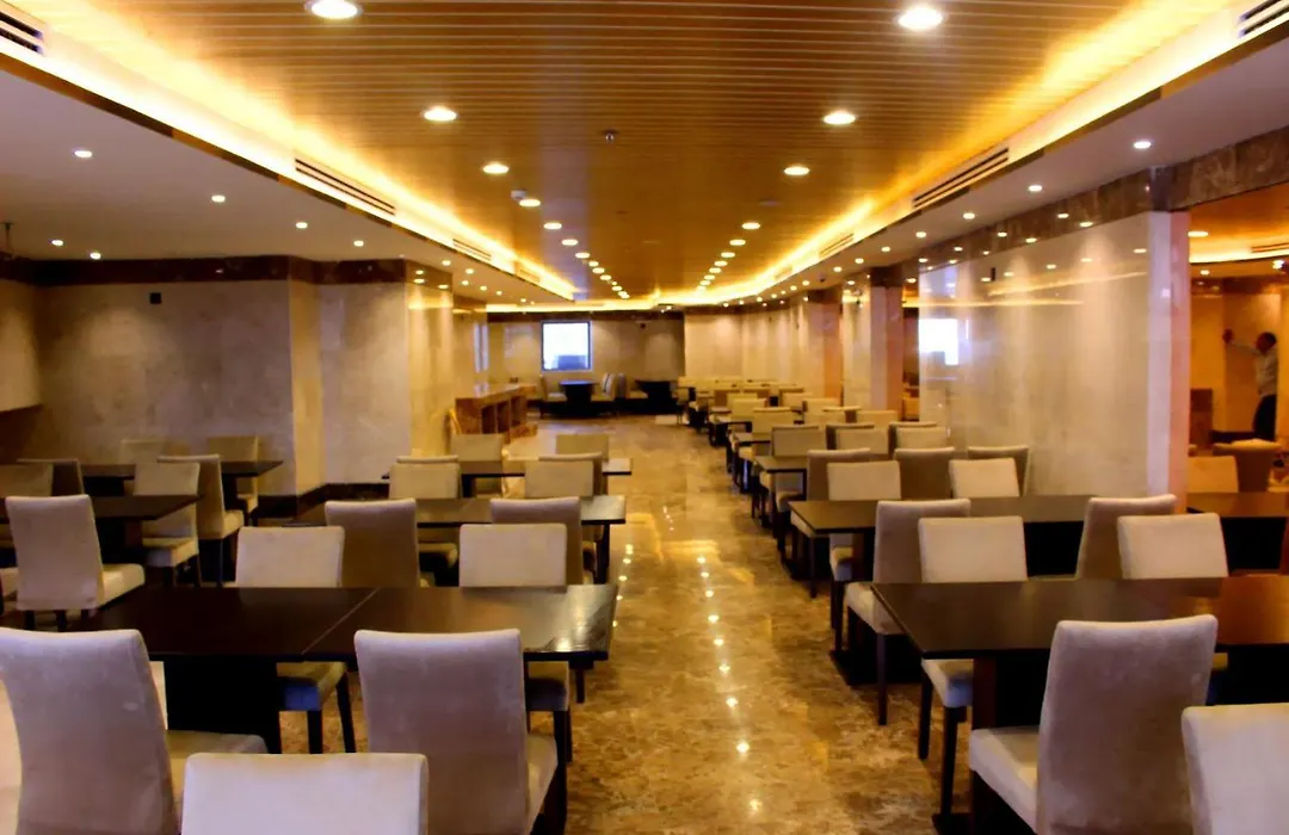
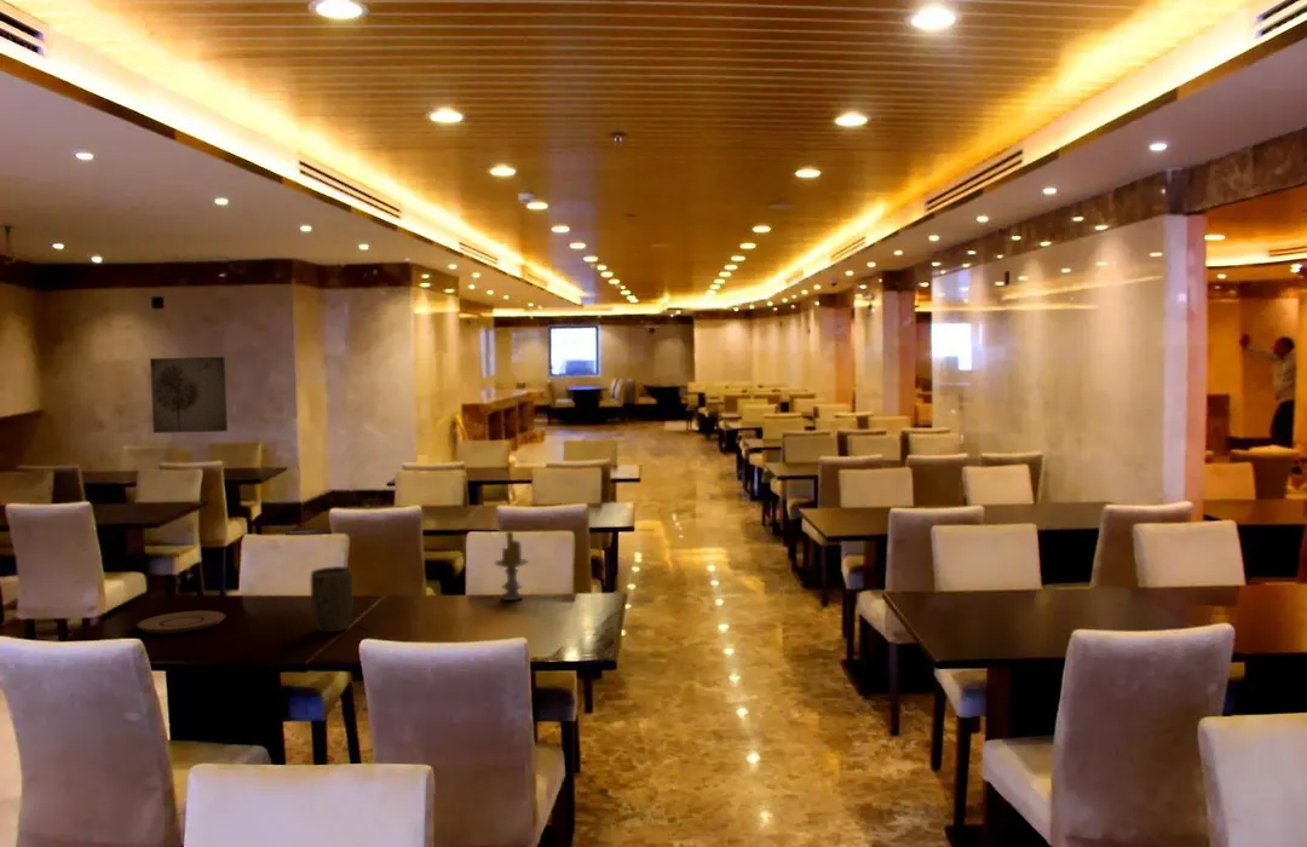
+ plant pot (332, 599)
+ wall art (189, 394)
+ candle (511, 564)
+ plate (182, 621)
